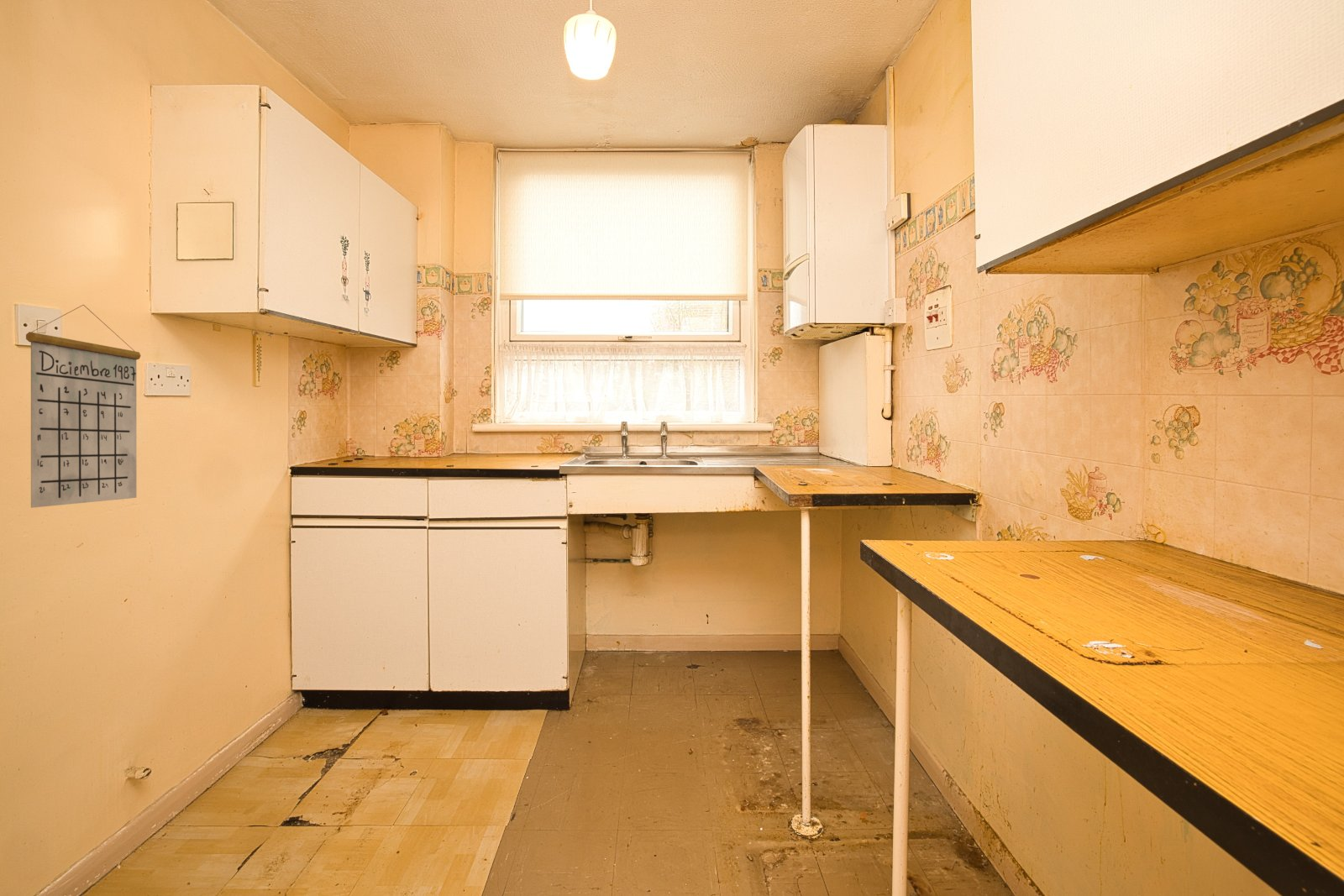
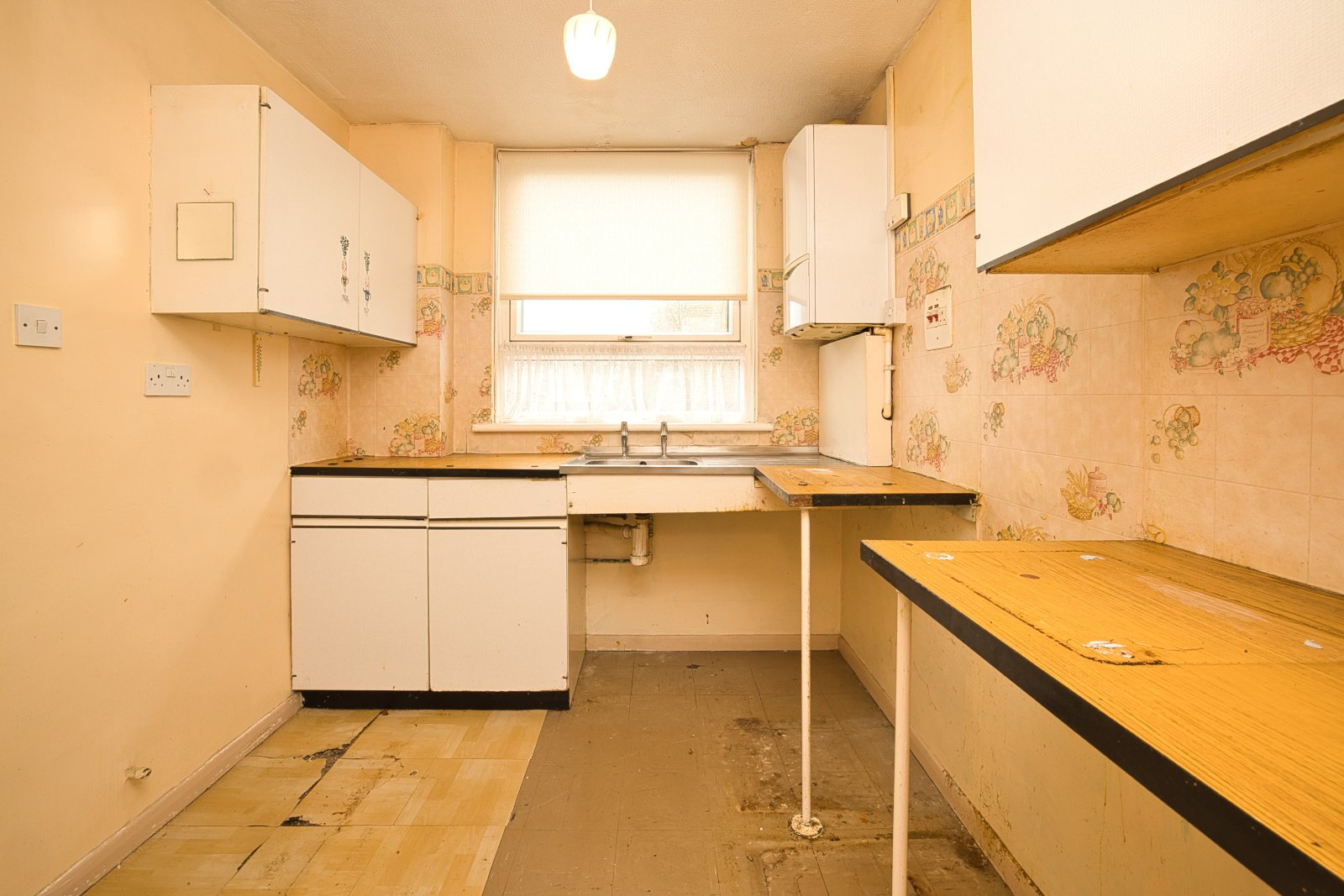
- calendar (88, 403)
